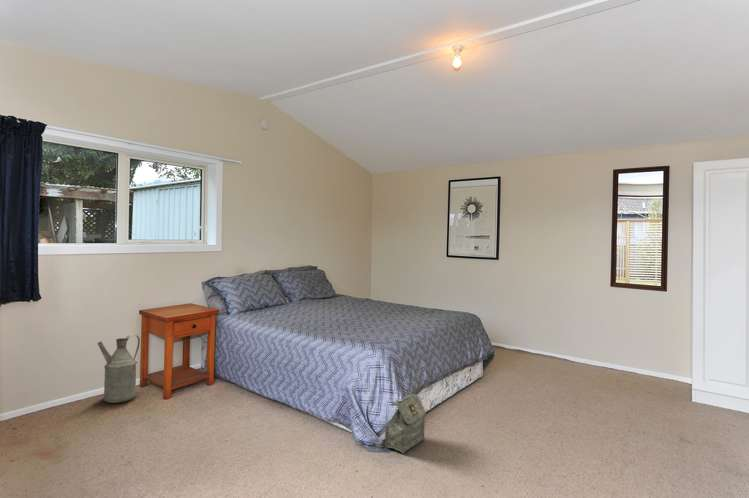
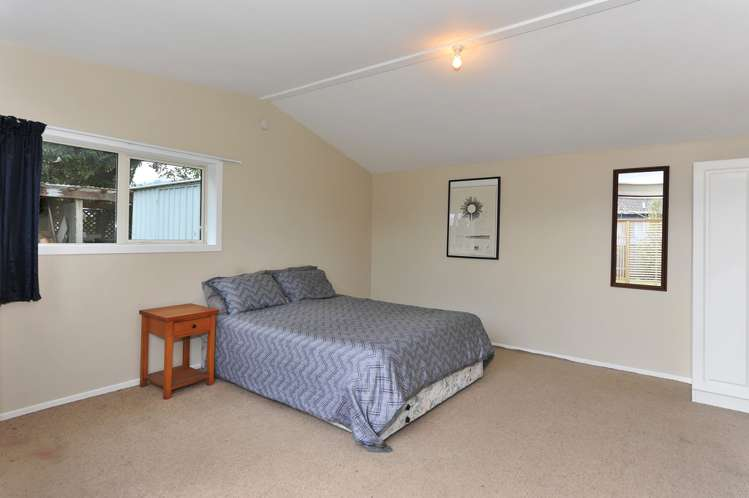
- watering can (118, 367)
- bag (405, 420)
